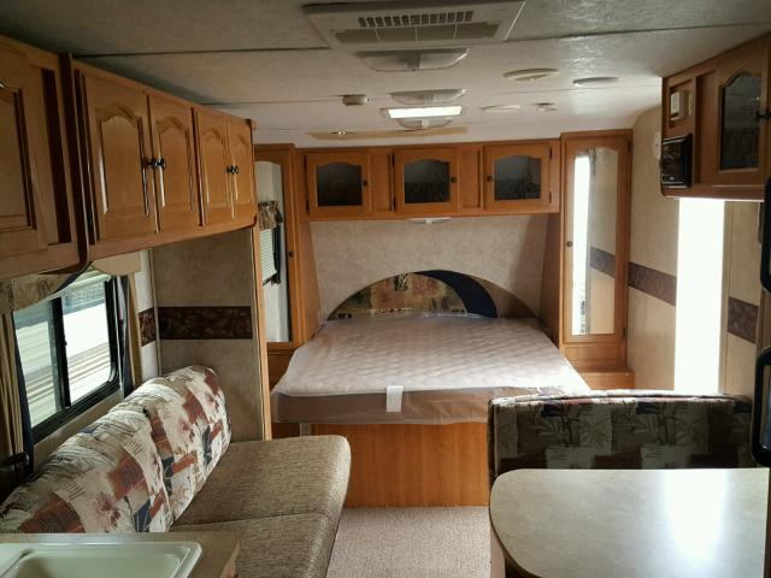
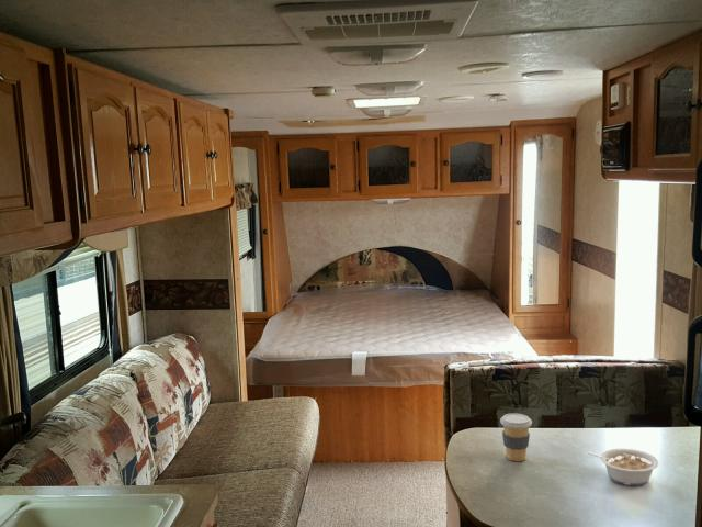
+ legume (626, 467)
+ coffee cup (516, 437)
